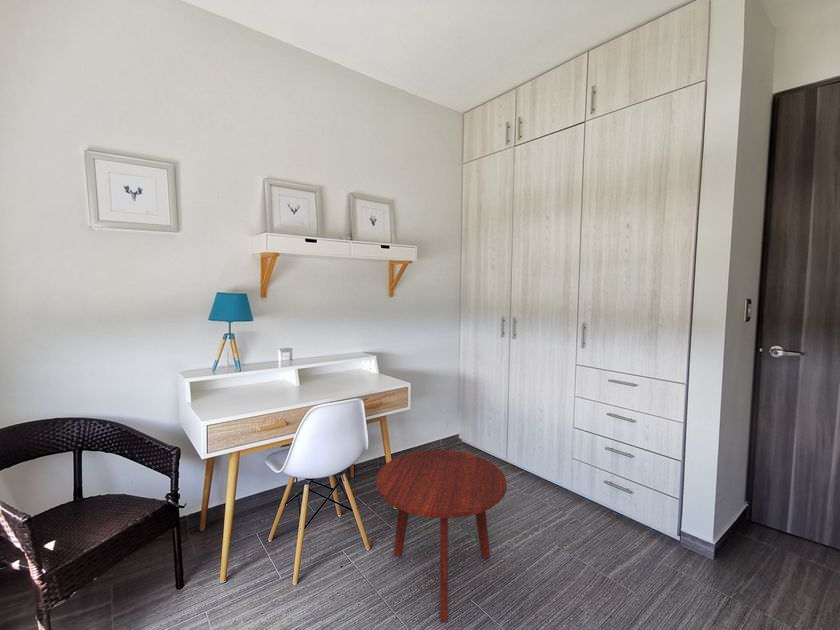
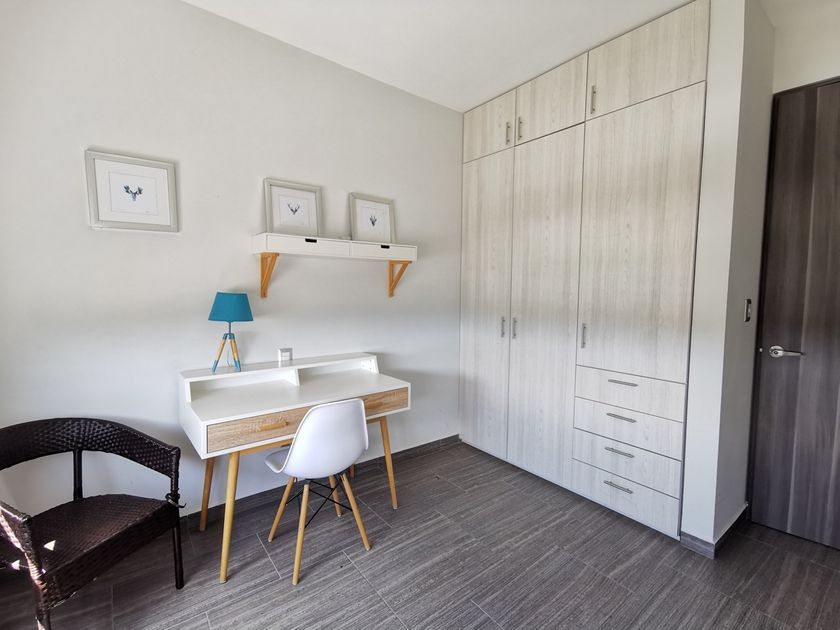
- side table (440, 525)
